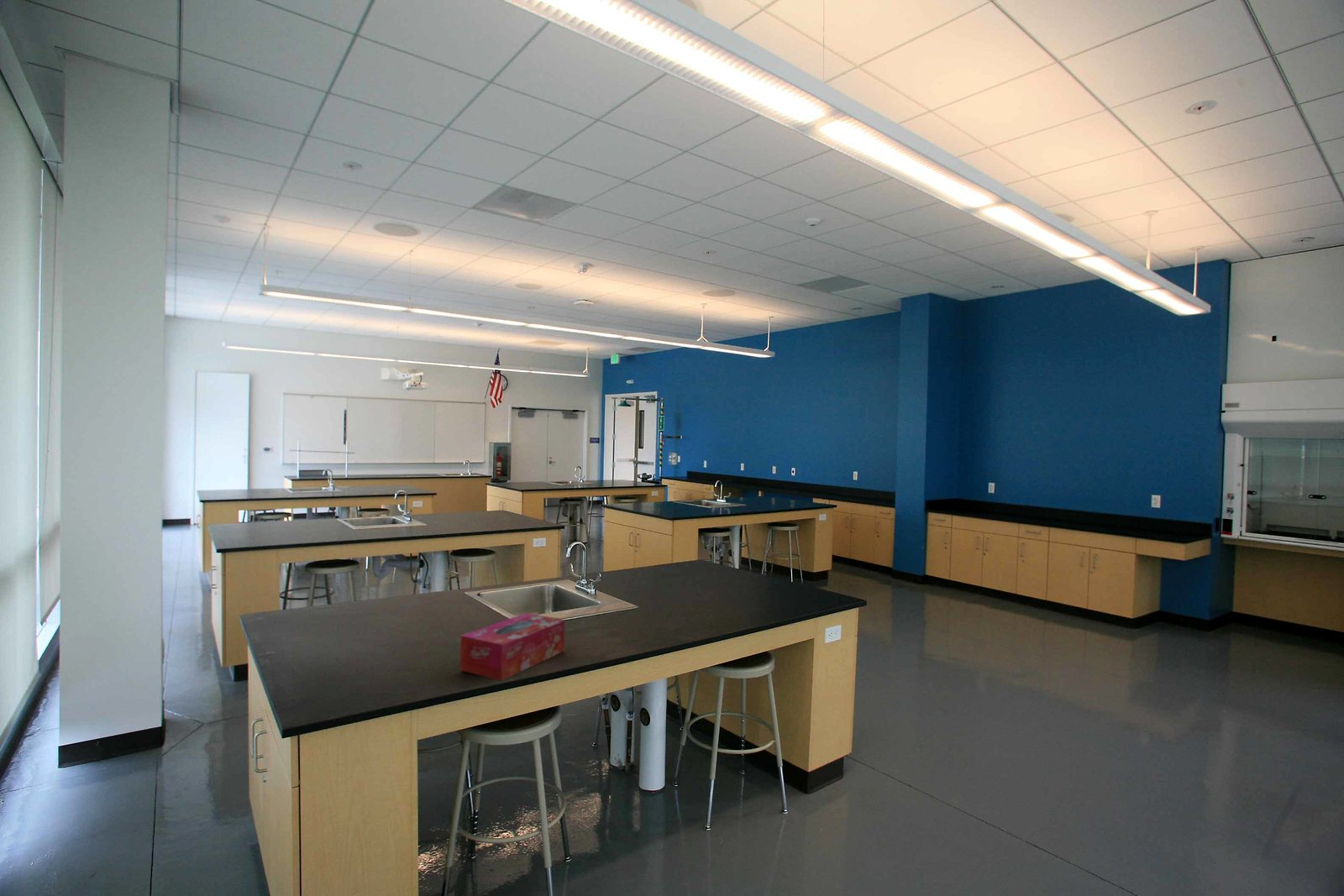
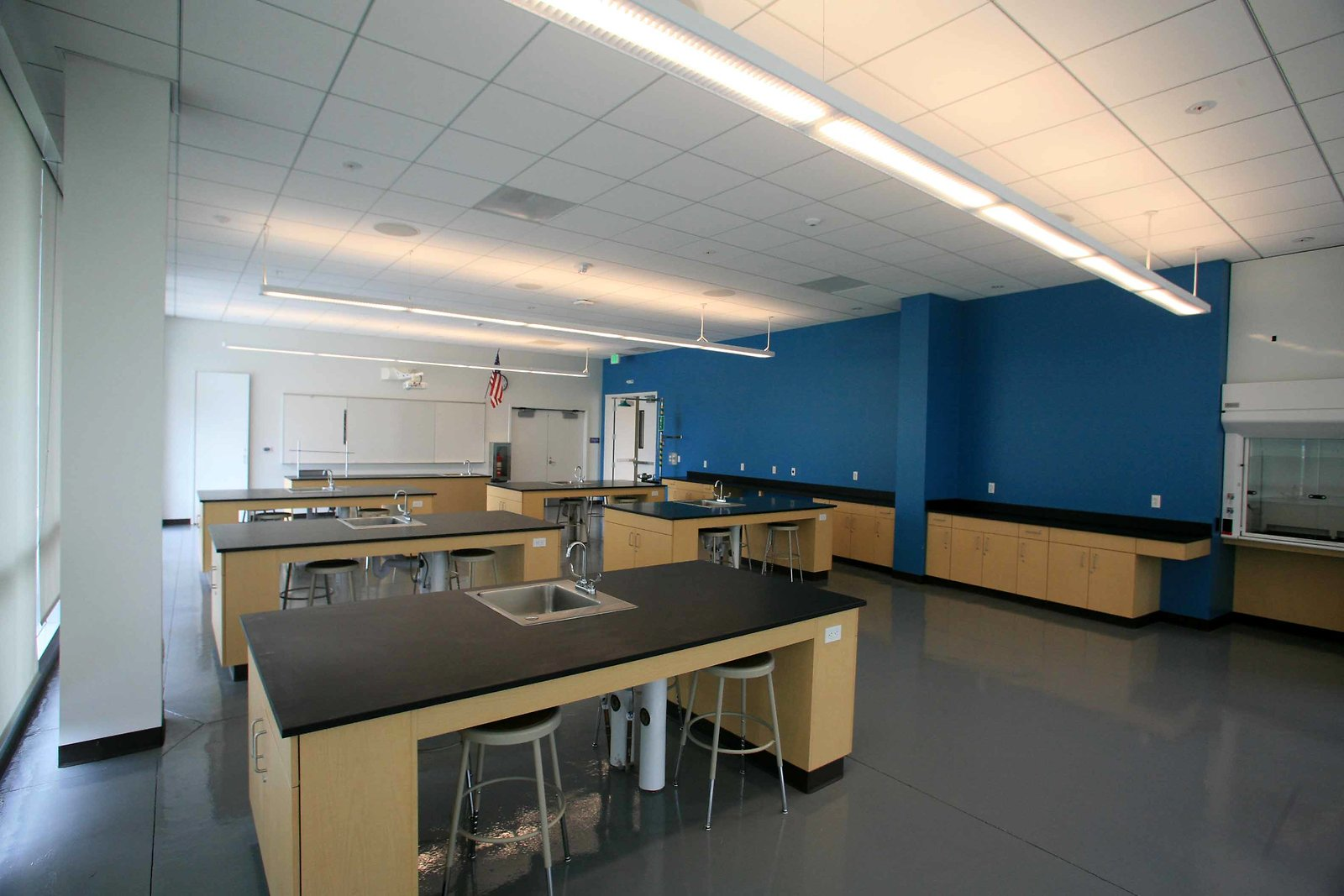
- tissue box (515, 643)
